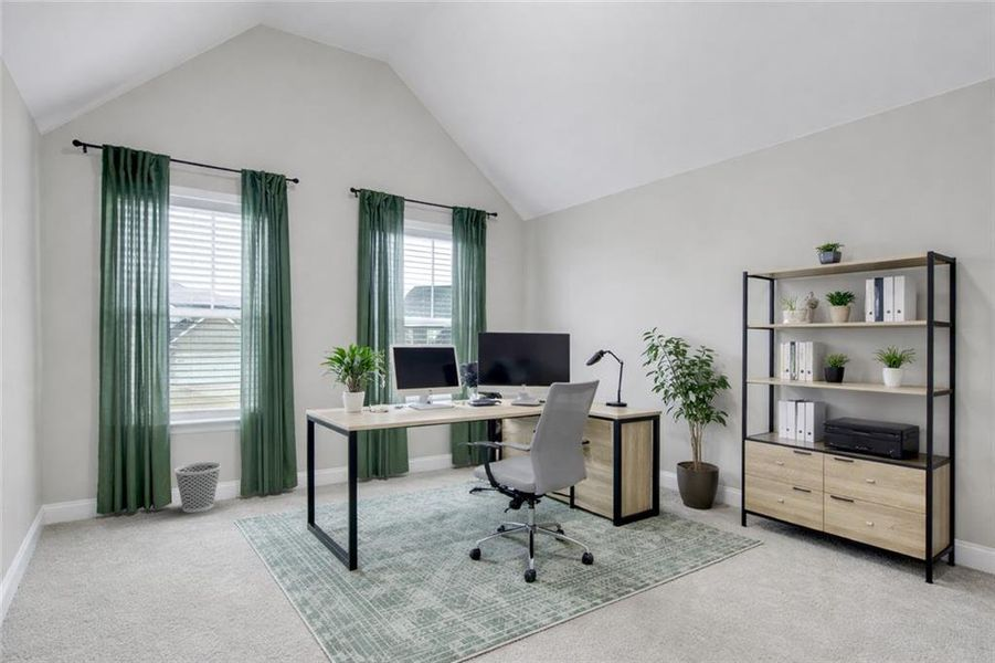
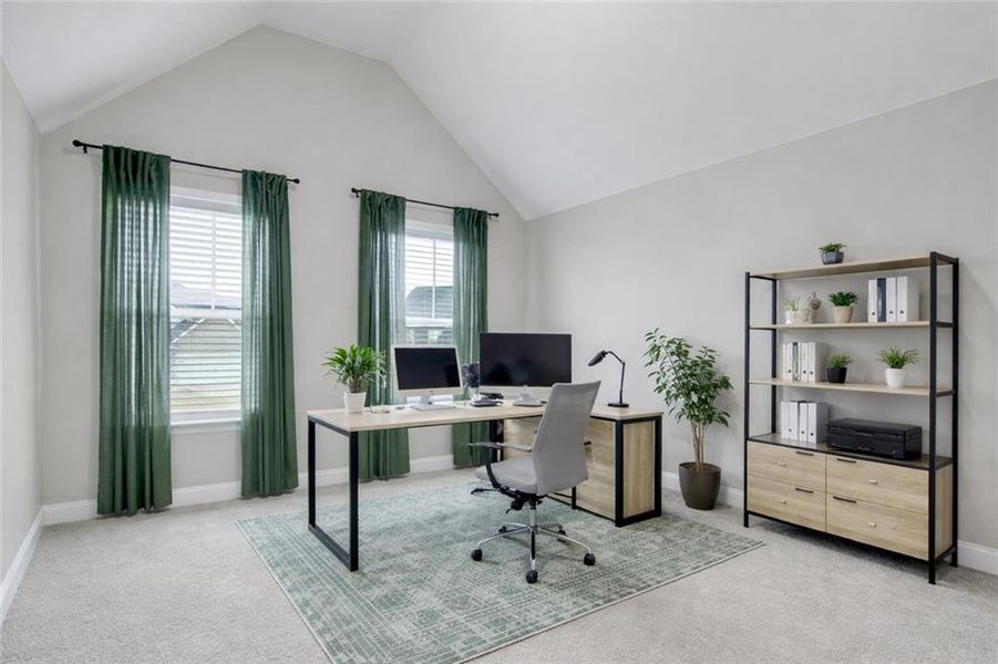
- wastebasket (198, 487)
